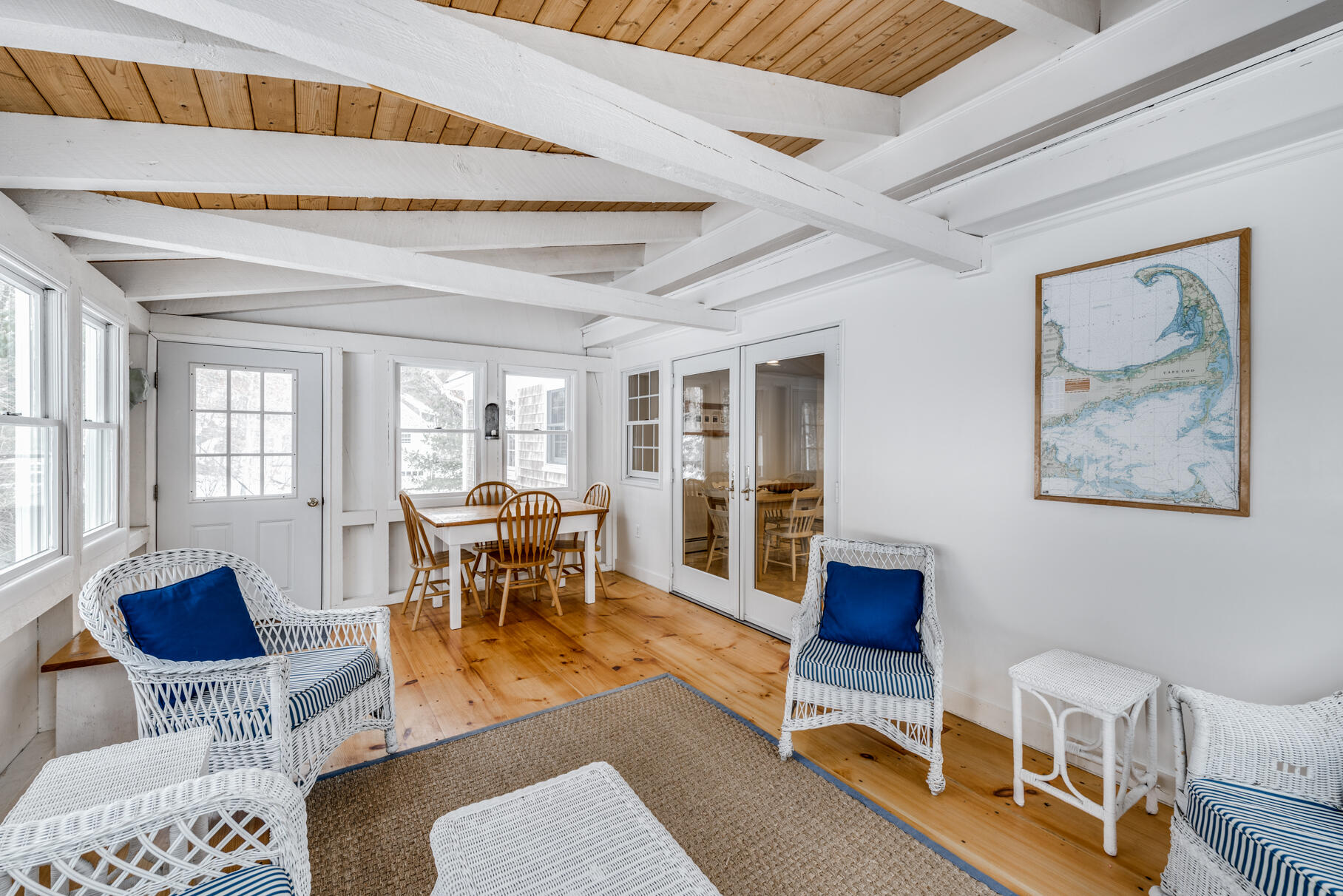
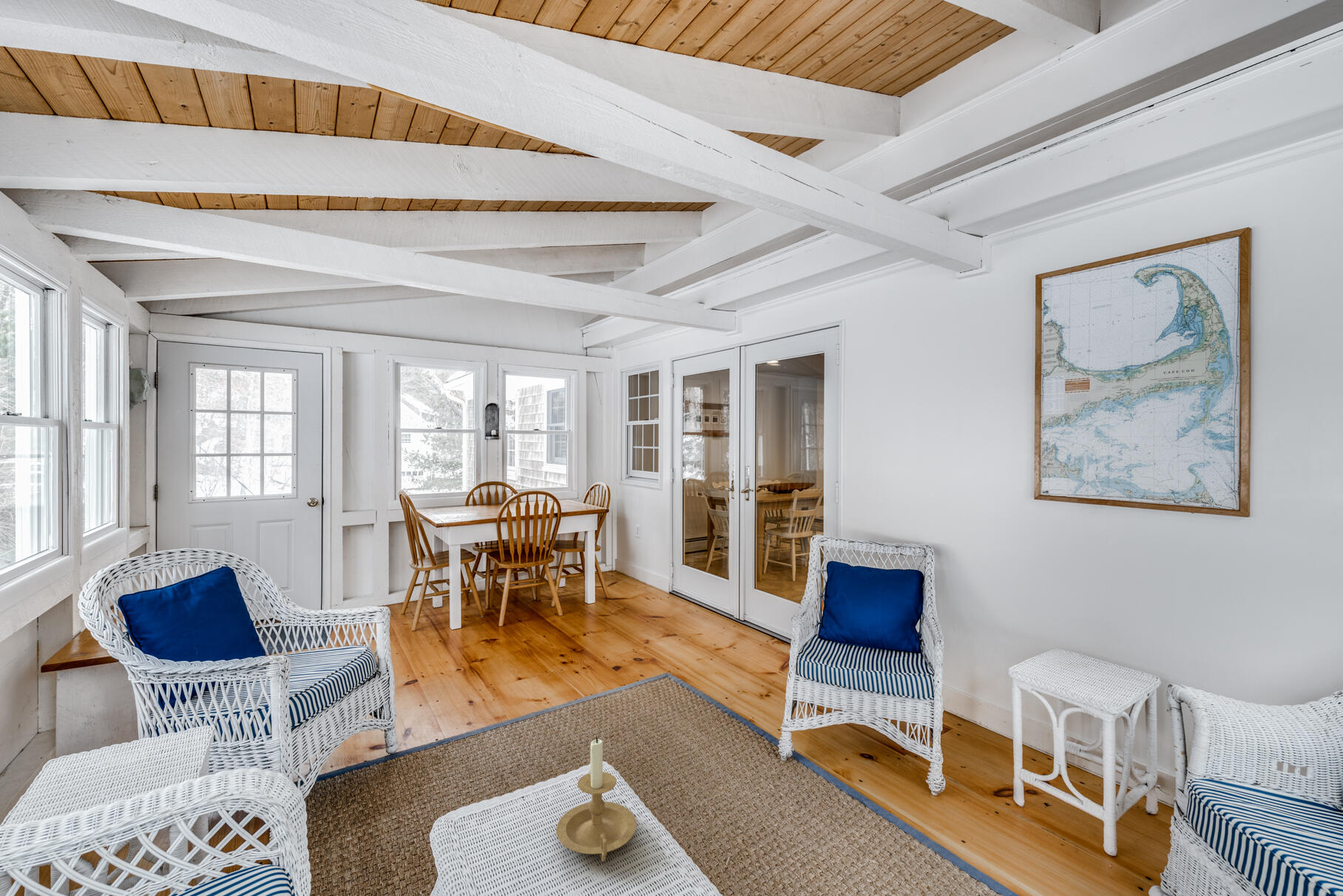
+ candle holder (596, 787)
